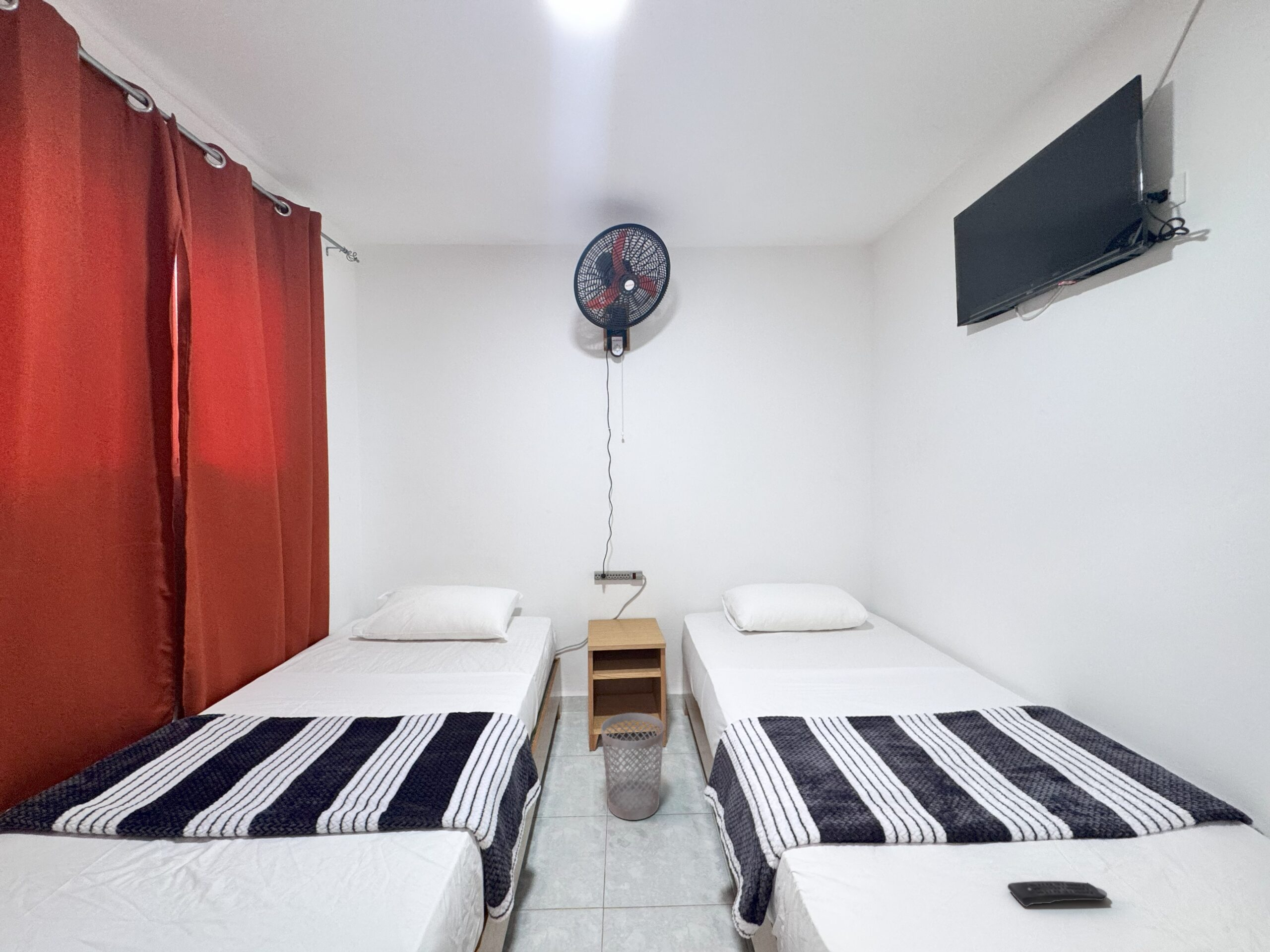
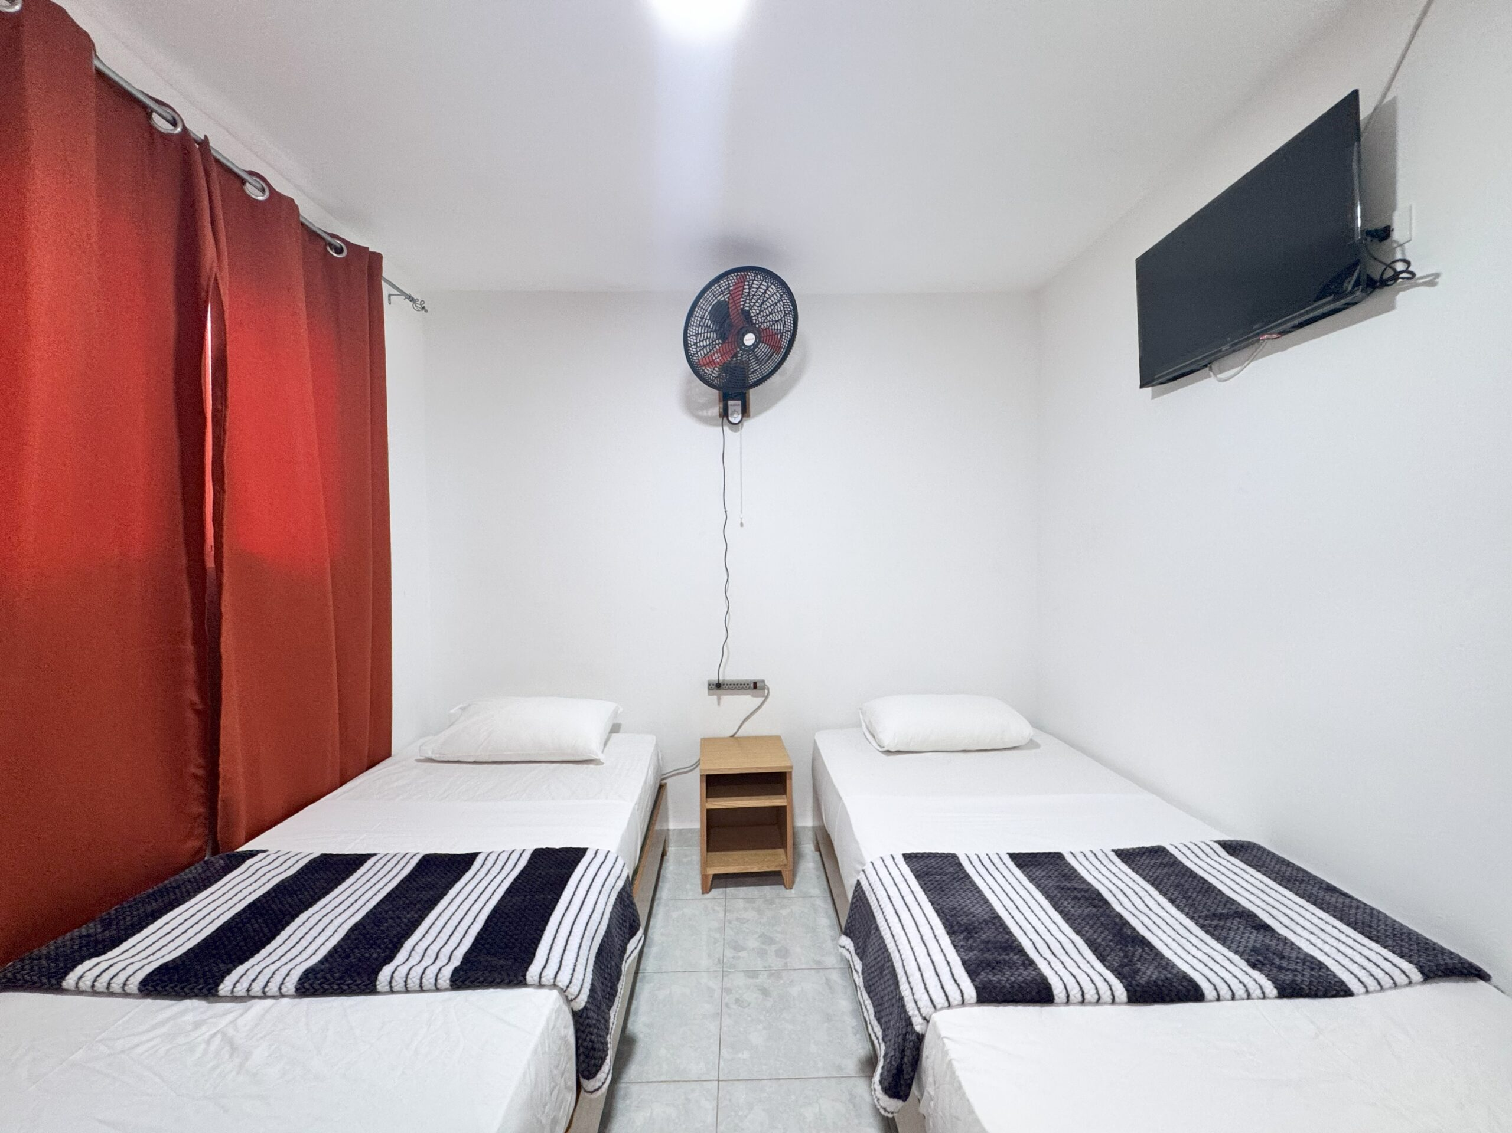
- remote control (1059, 892)
- wastebasket (634, 766)
